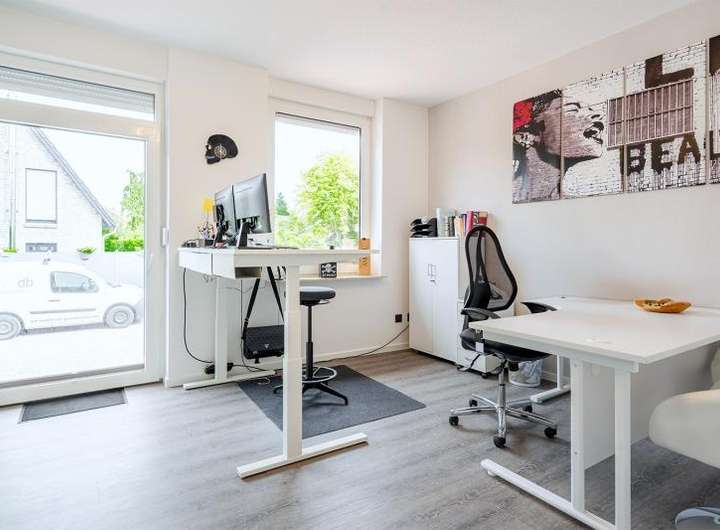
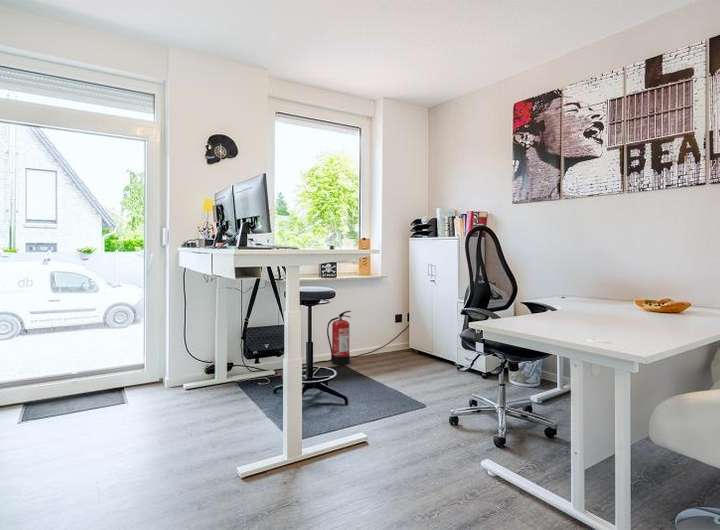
+ fire extinguisher (339, 337)
